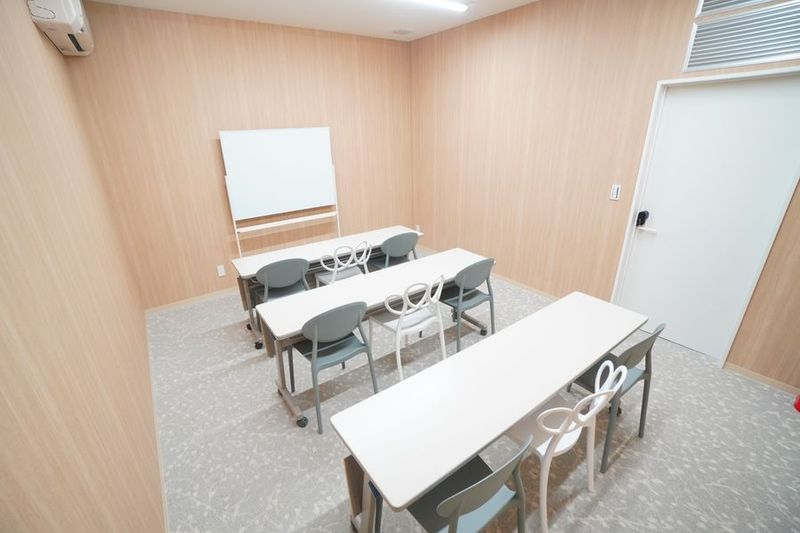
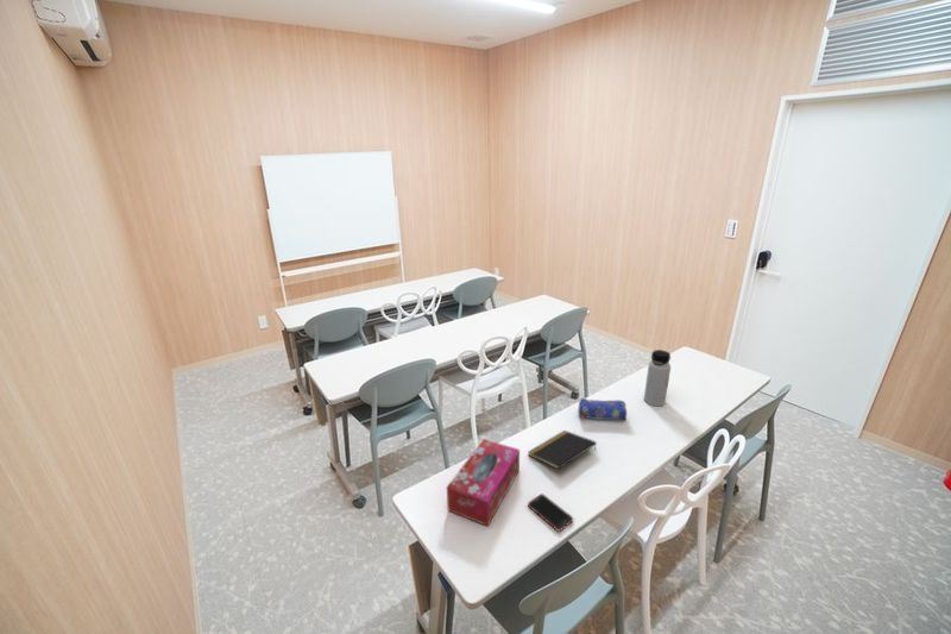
+ pencil case (602, 408)
+ notepad (561, 447)
+ water bottle (657, 377)
+ tissue box (485, 478)
+ cell phone (549, 511)
